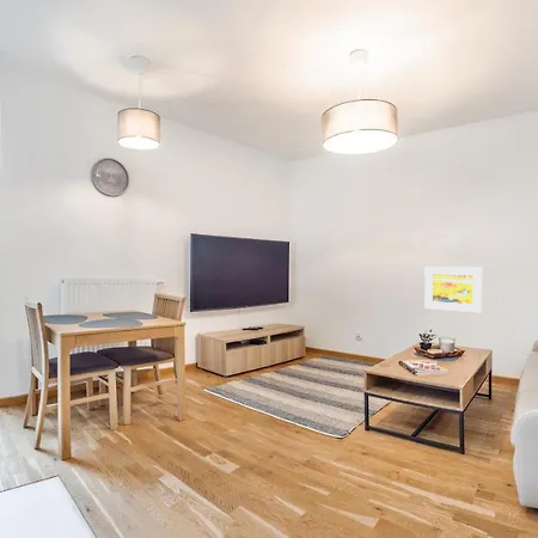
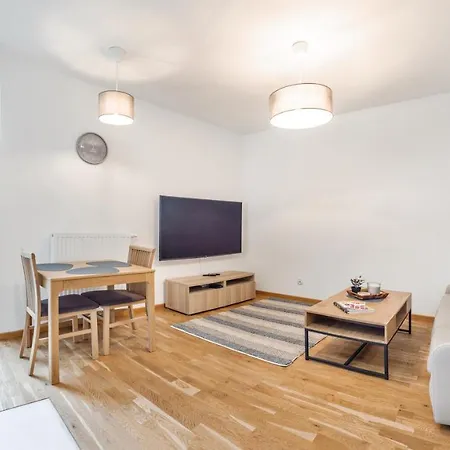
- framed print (452, 288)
